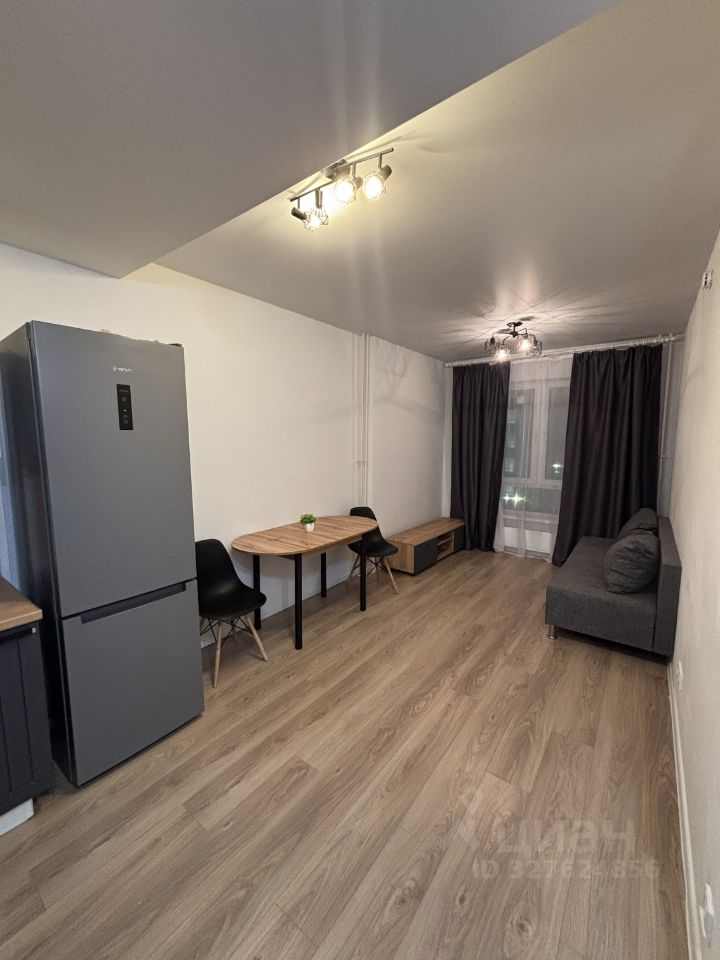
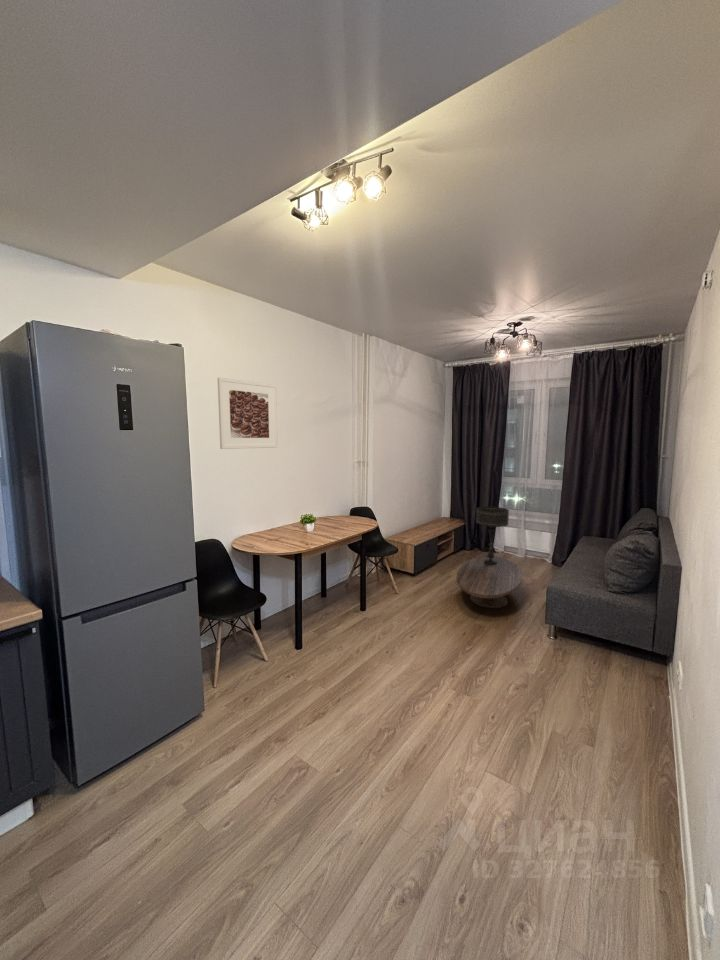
+ table lamp (491, 536)
+ coffee table (489, 586)
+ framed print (249, 415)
